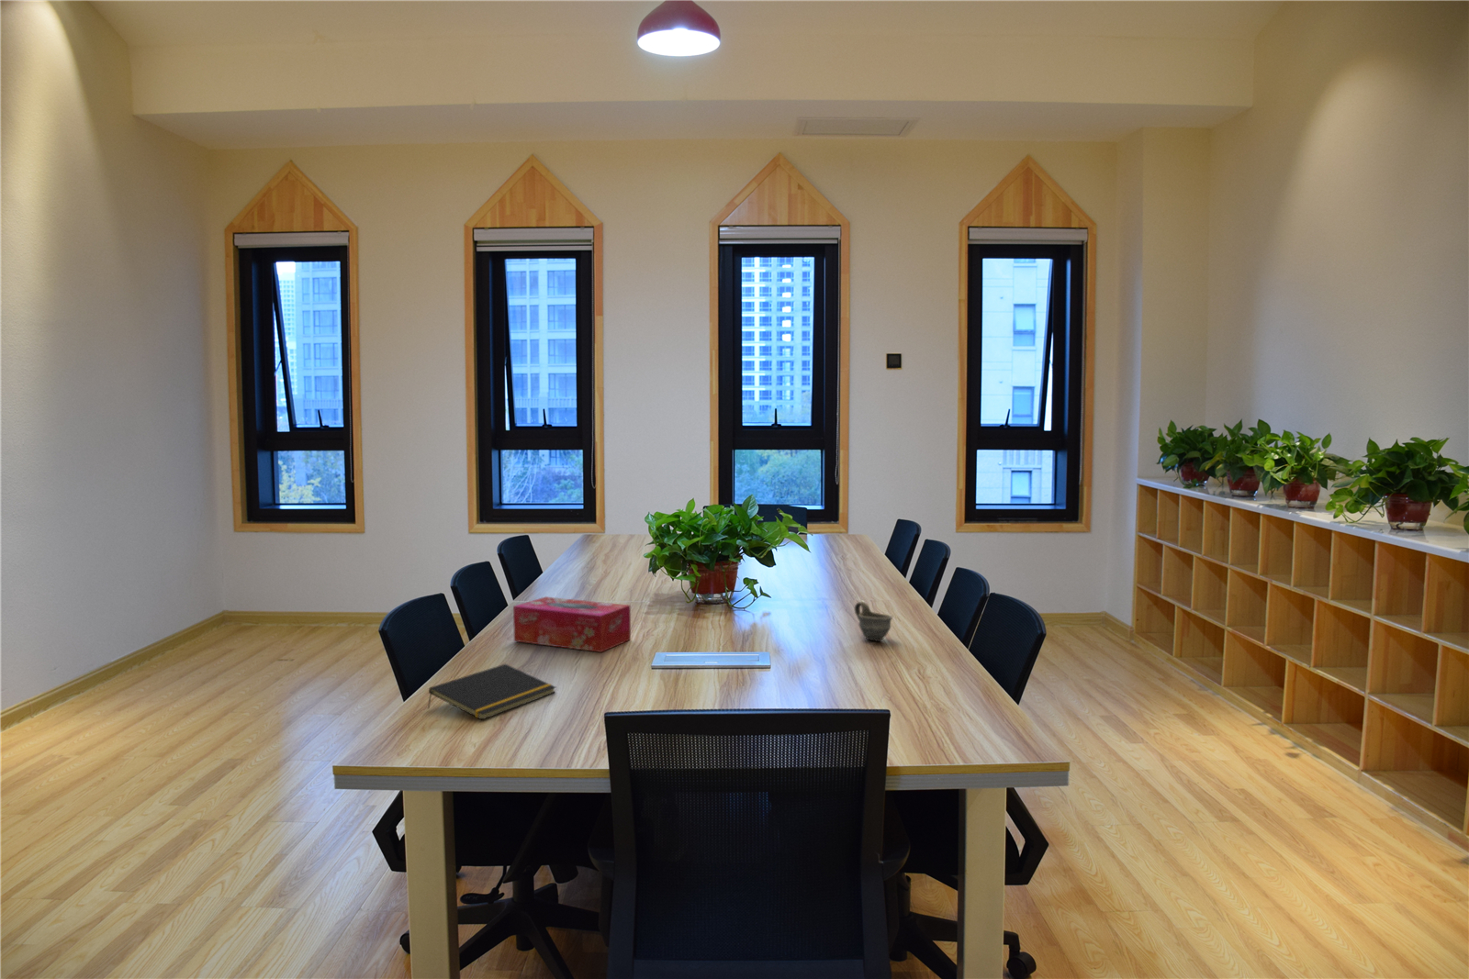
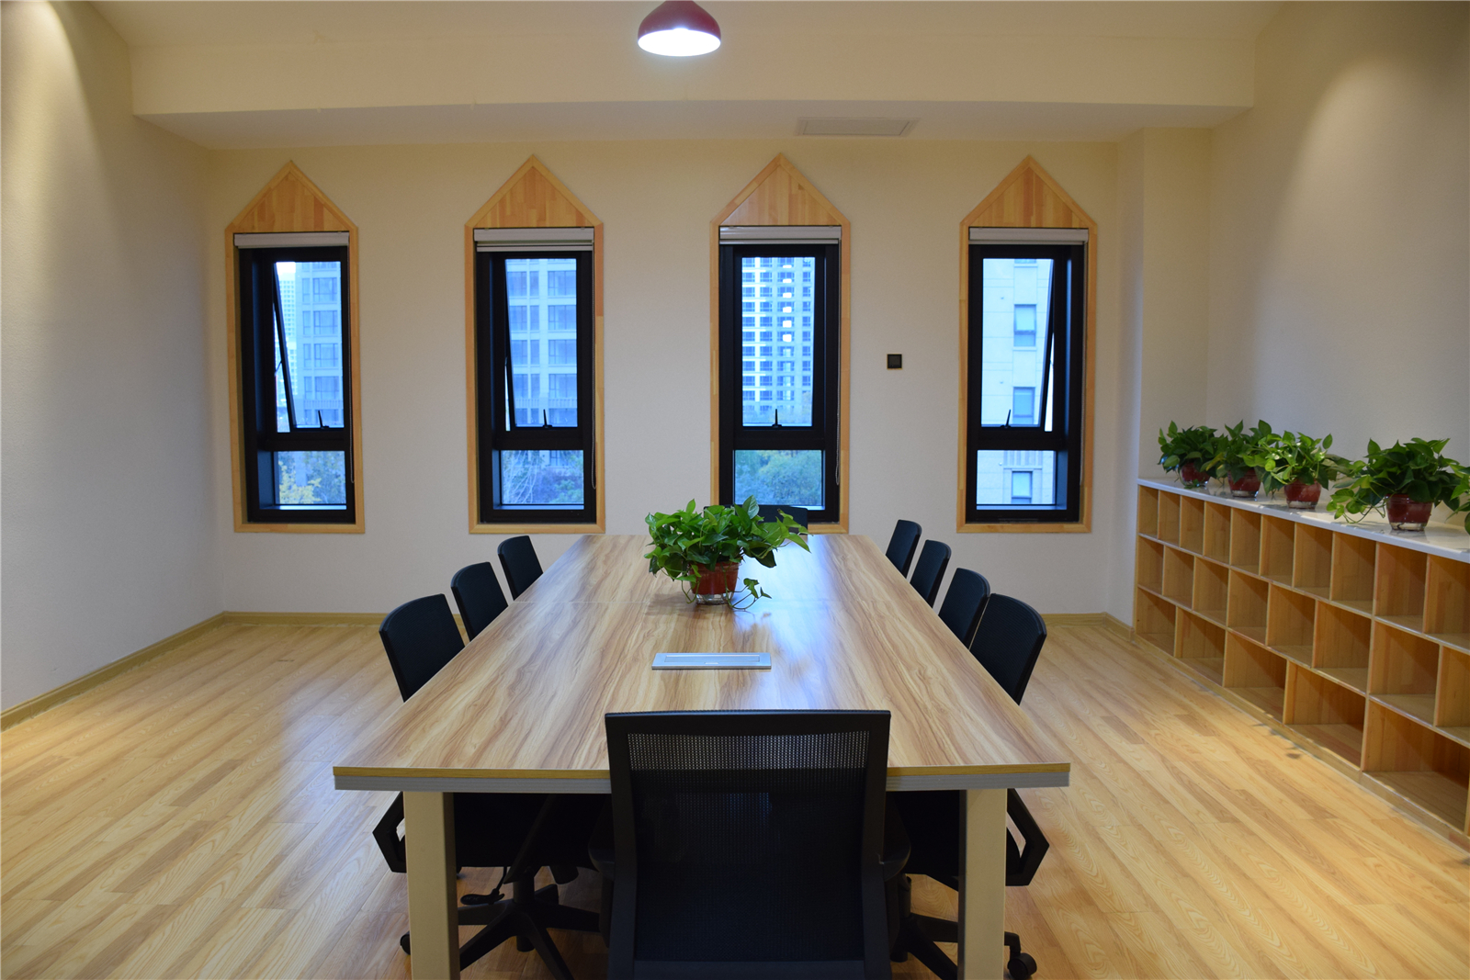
- notepad (494, 689)
- tissue box (572, 623)
- cup (873, 622)
